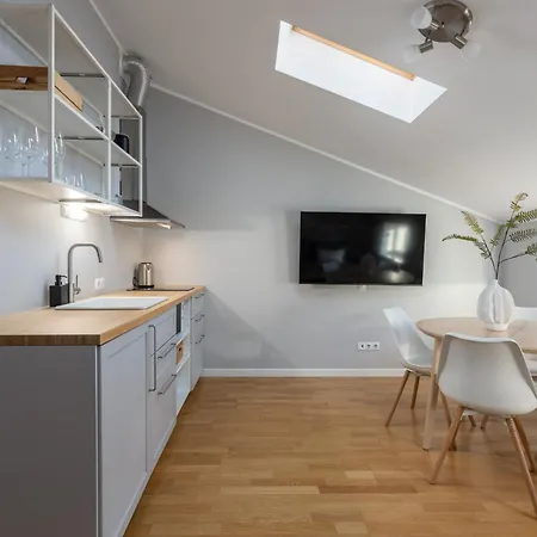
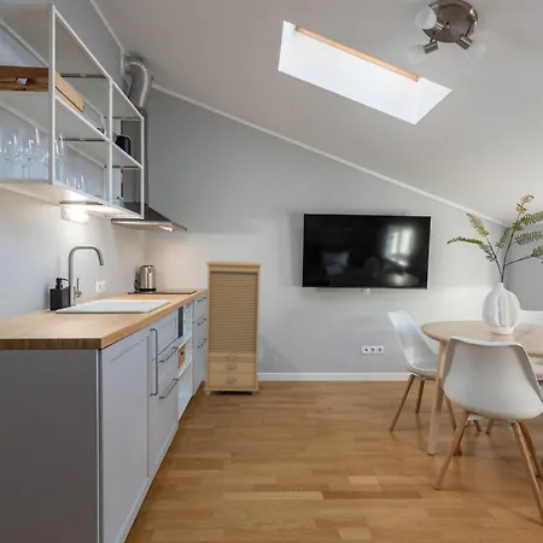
+ cabinet (233, 326)
